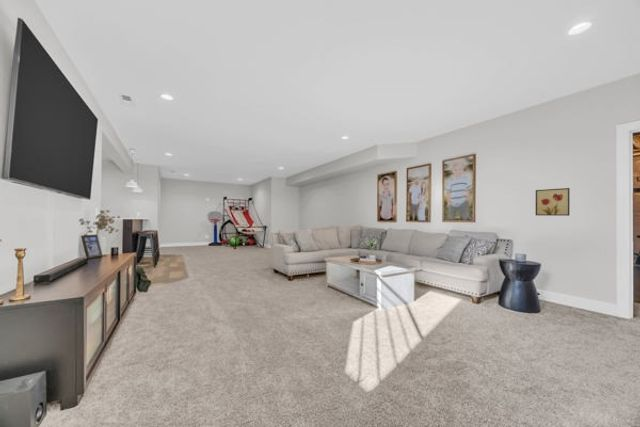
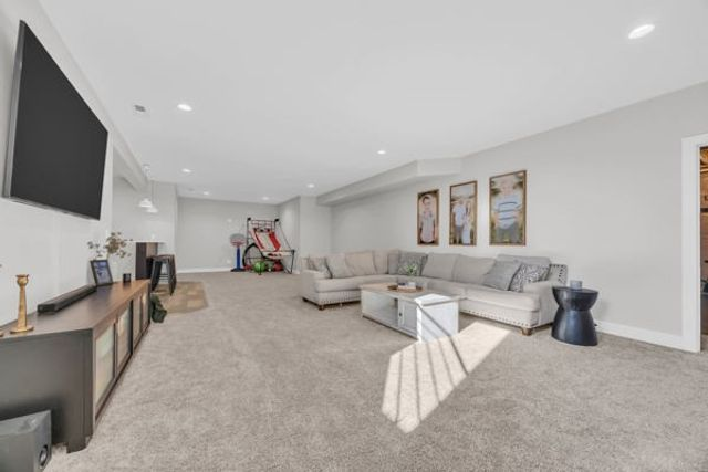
- wall art (552, 202)
